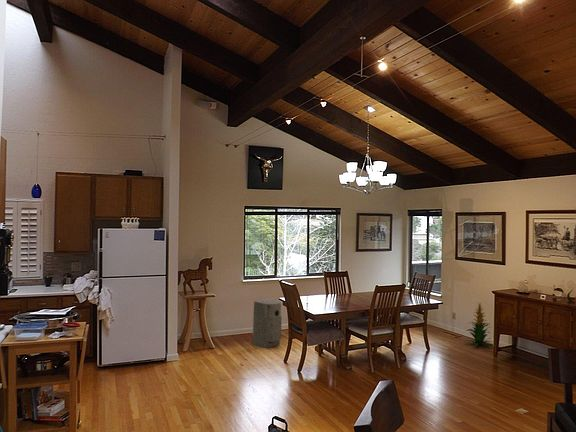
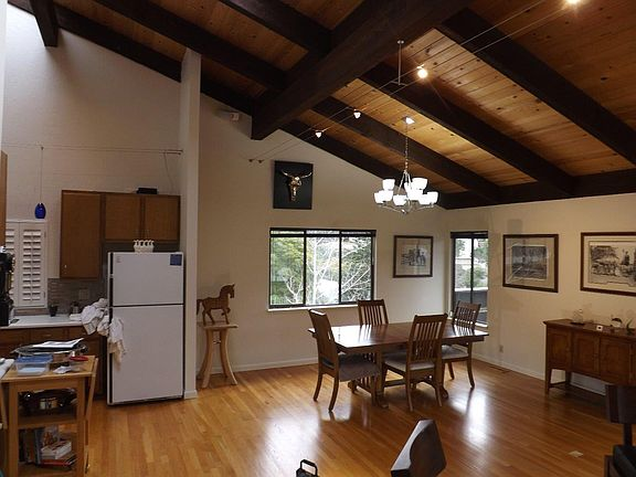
- air purifier (267, 322)
- indoor plant (479, 323)
